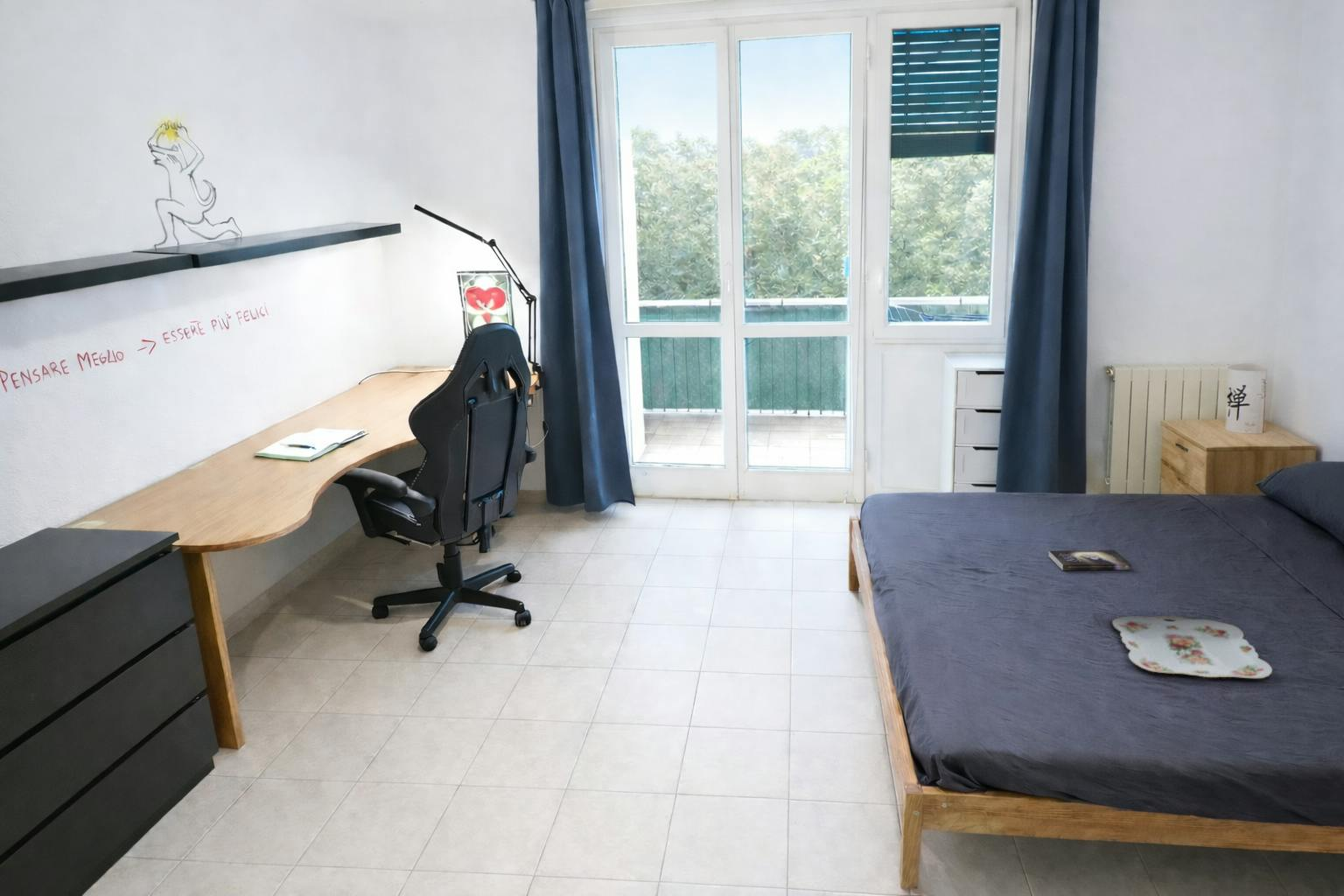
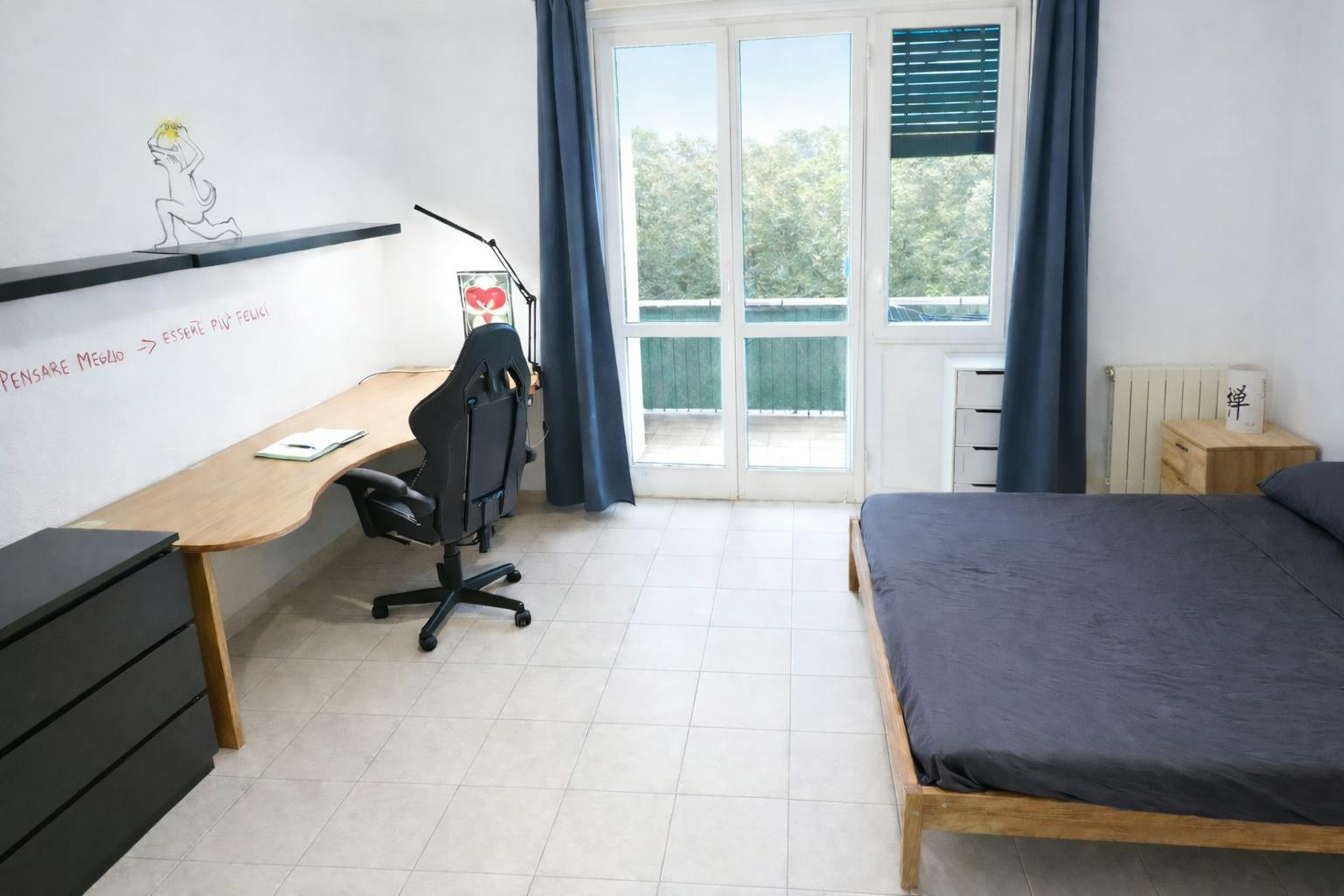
- book (1088, 560)
- serving tray (1186, 647)
